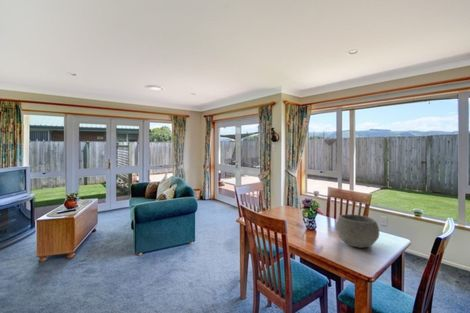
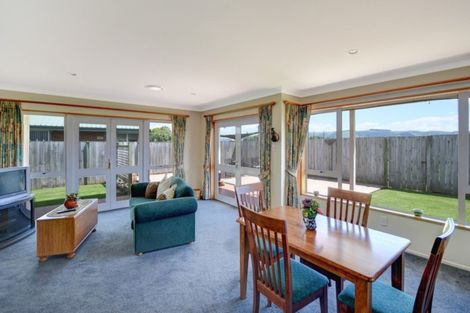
- bowl (356, 230)
